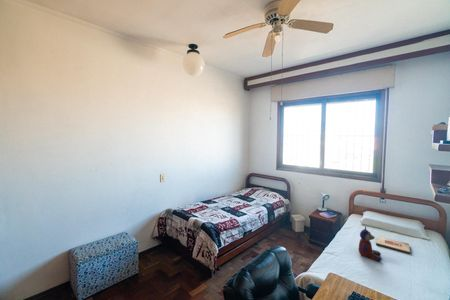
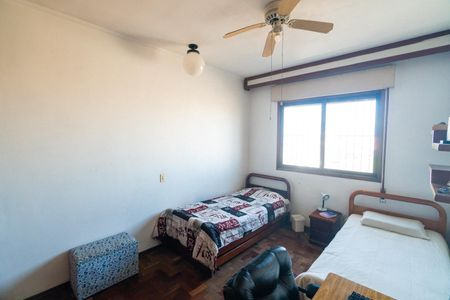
- wooden plaque (392, 244)
- stuffed bear (370, 242)
